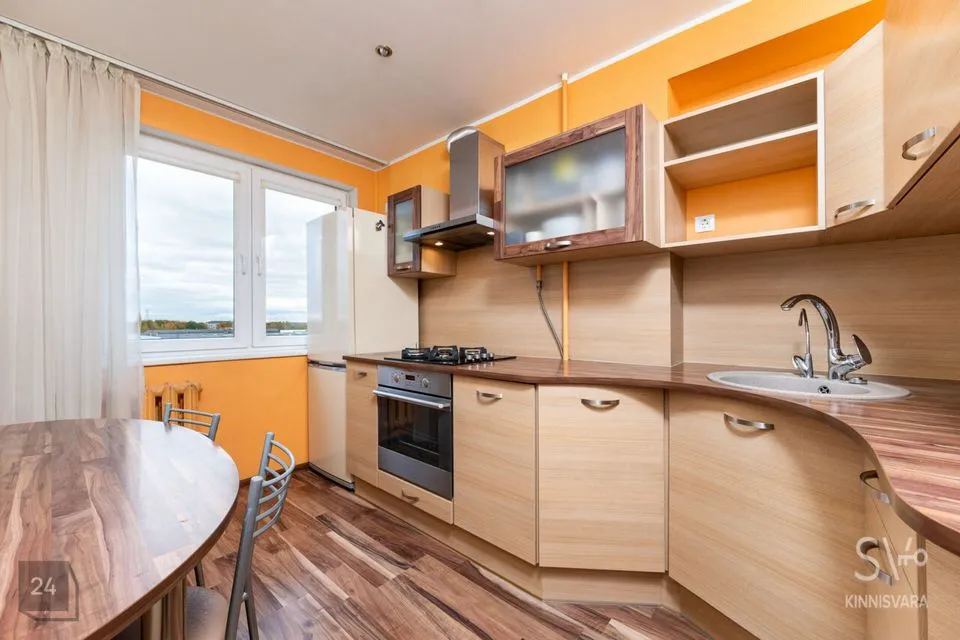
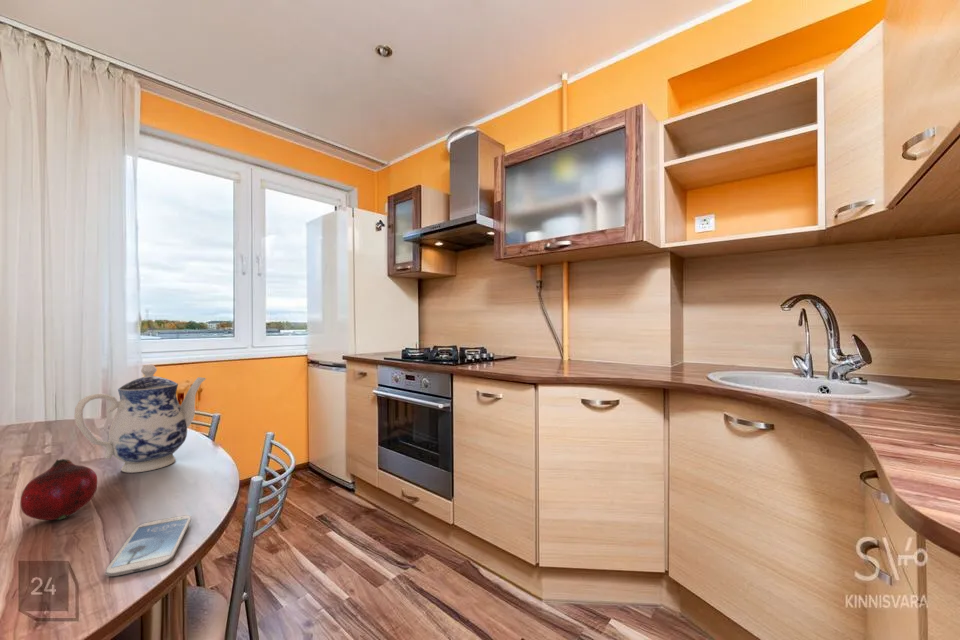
+ smartphone (153, 542)
+ teapot (149, 414)
+ fruit (60, 489)
